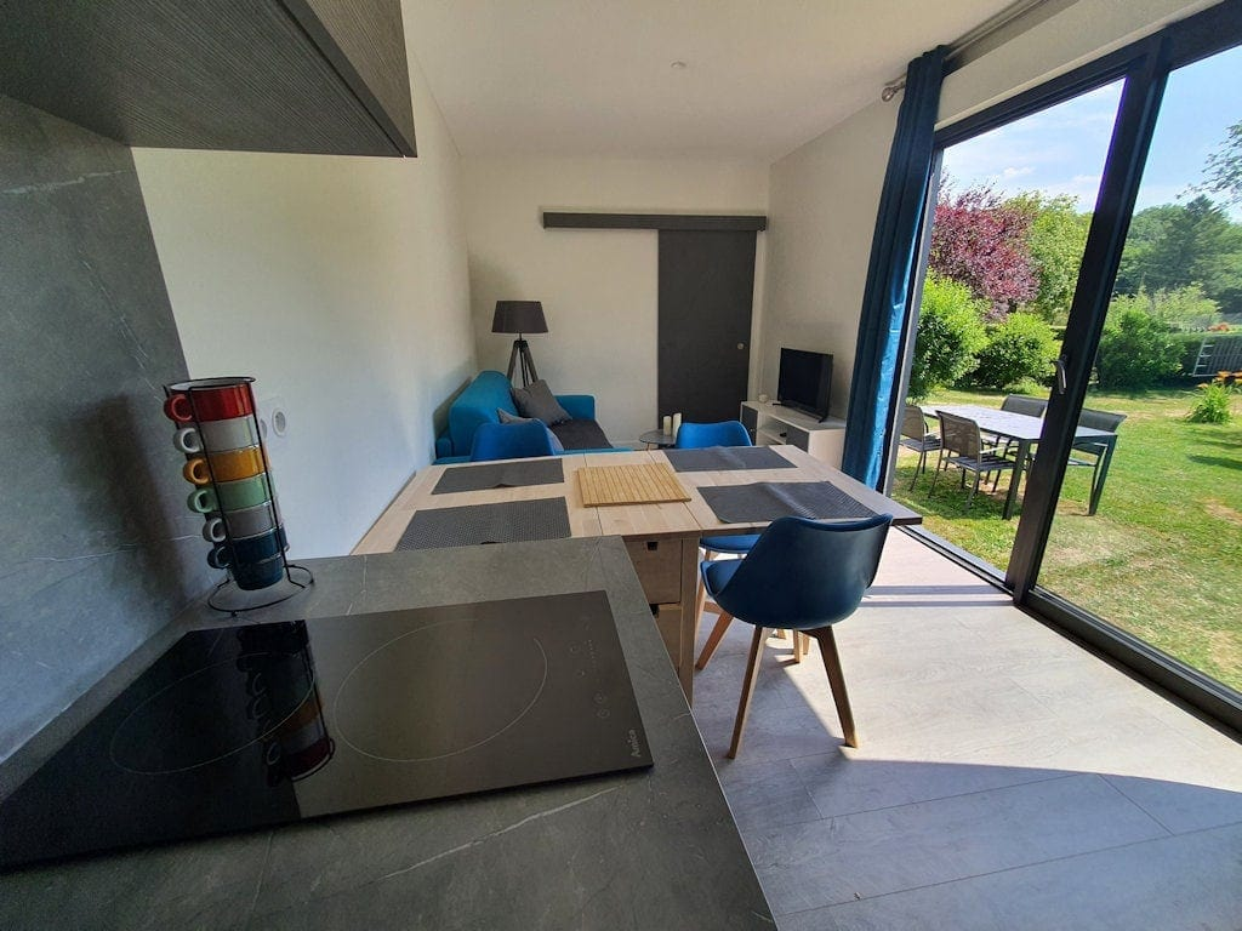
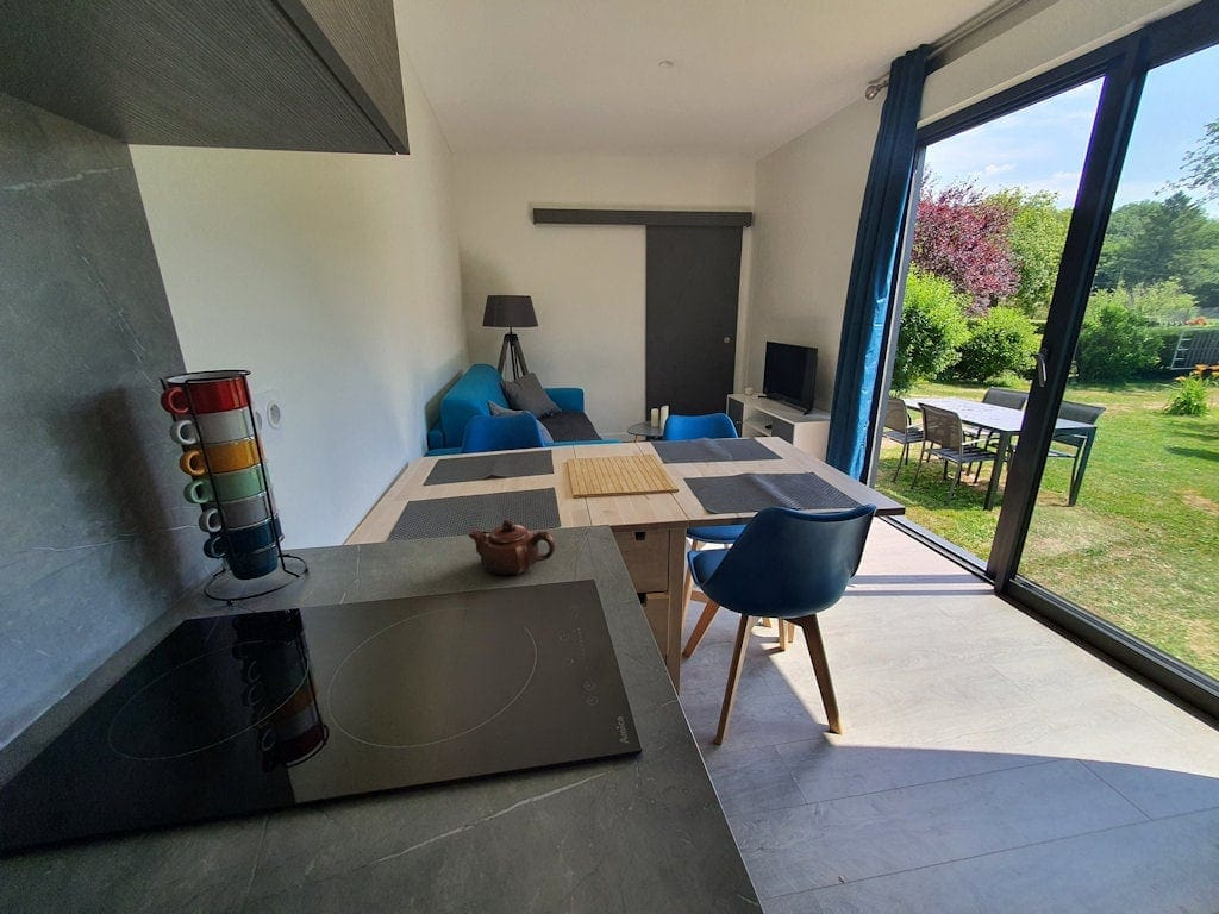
+ teapot (511, 541)
